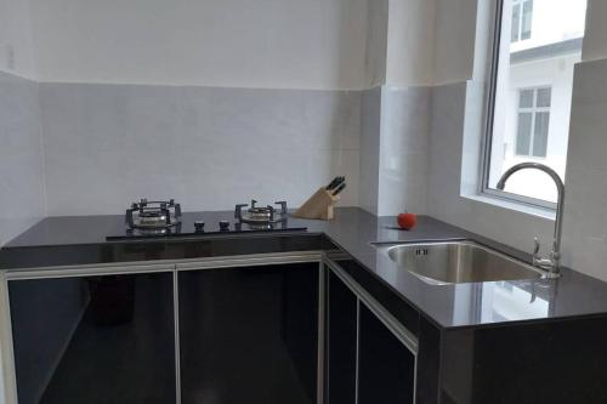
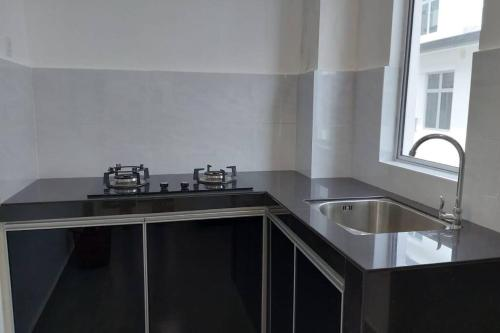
- knife block (319, 195)
- apple (405, 220)
